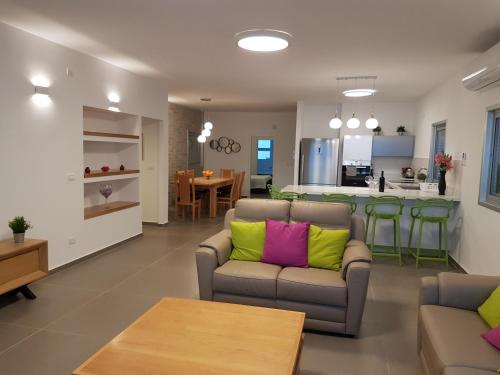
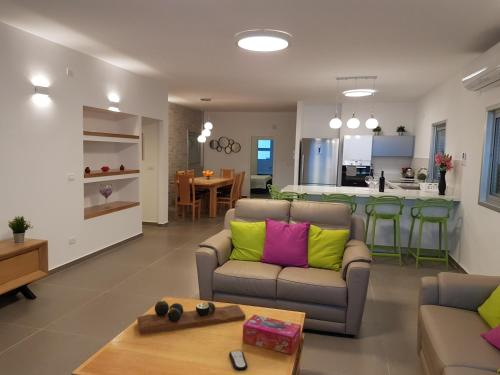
+ tissue box (271, 333)
+ decorative tray (192, 311)
+ remote control (238, 360)
